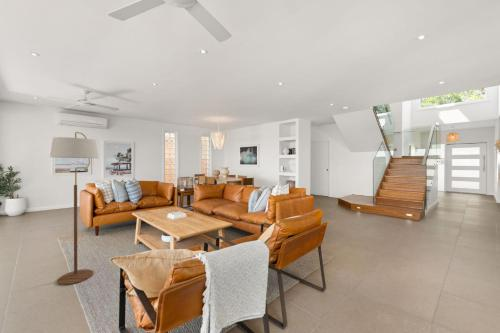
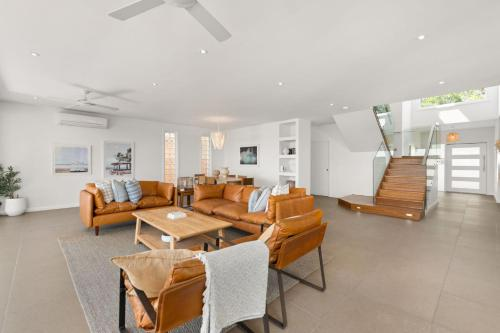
- floor lamp (76, 204)
